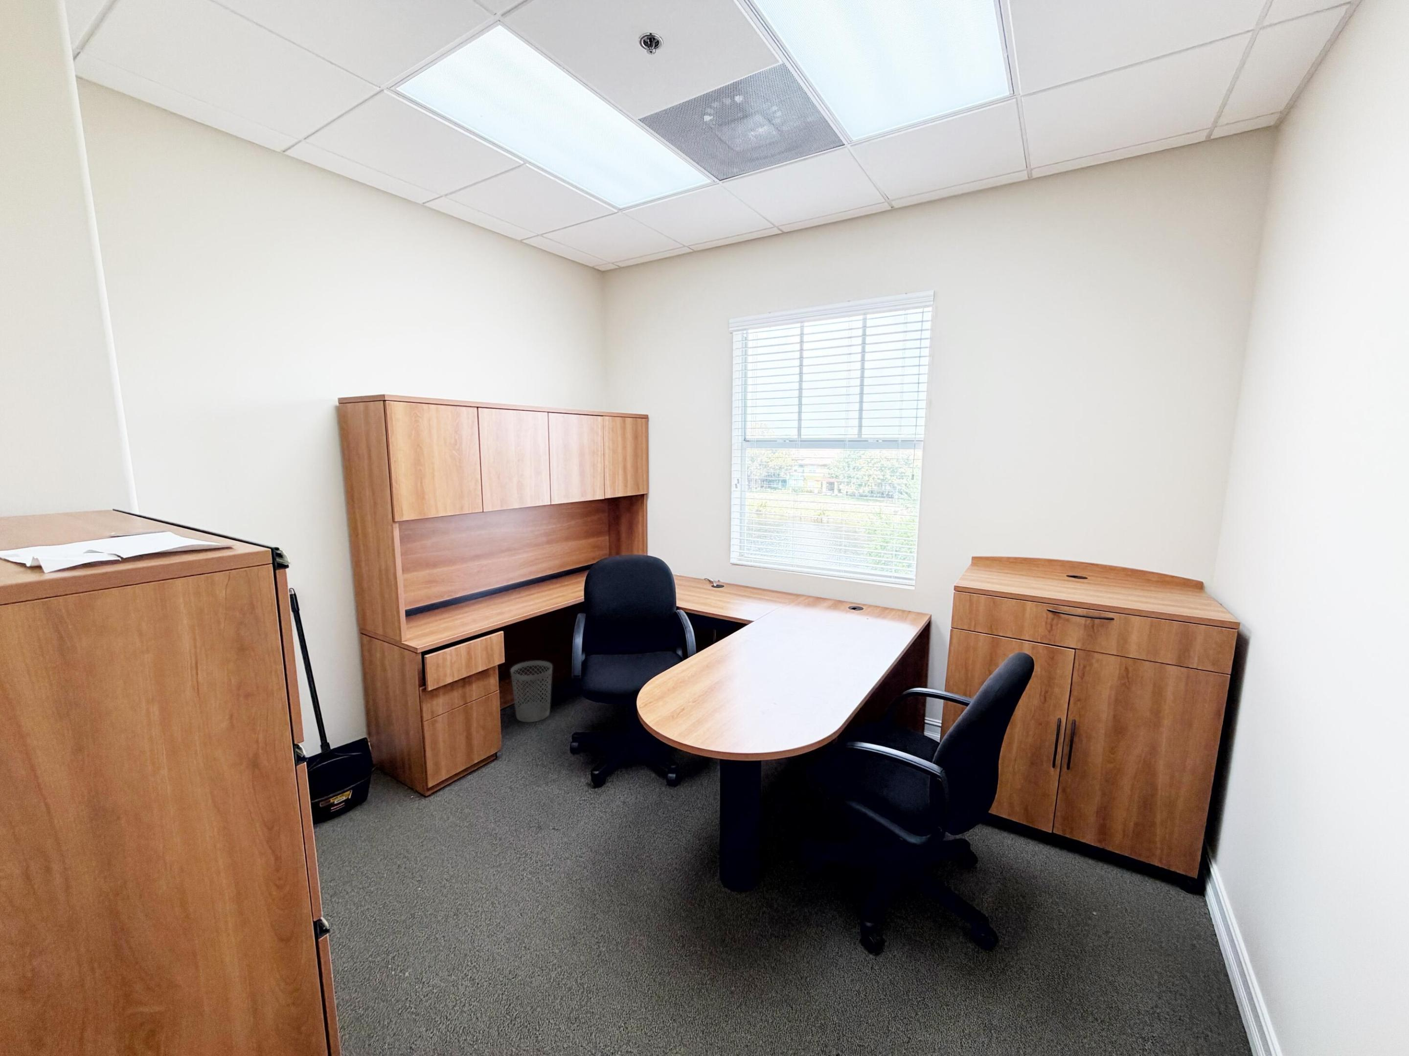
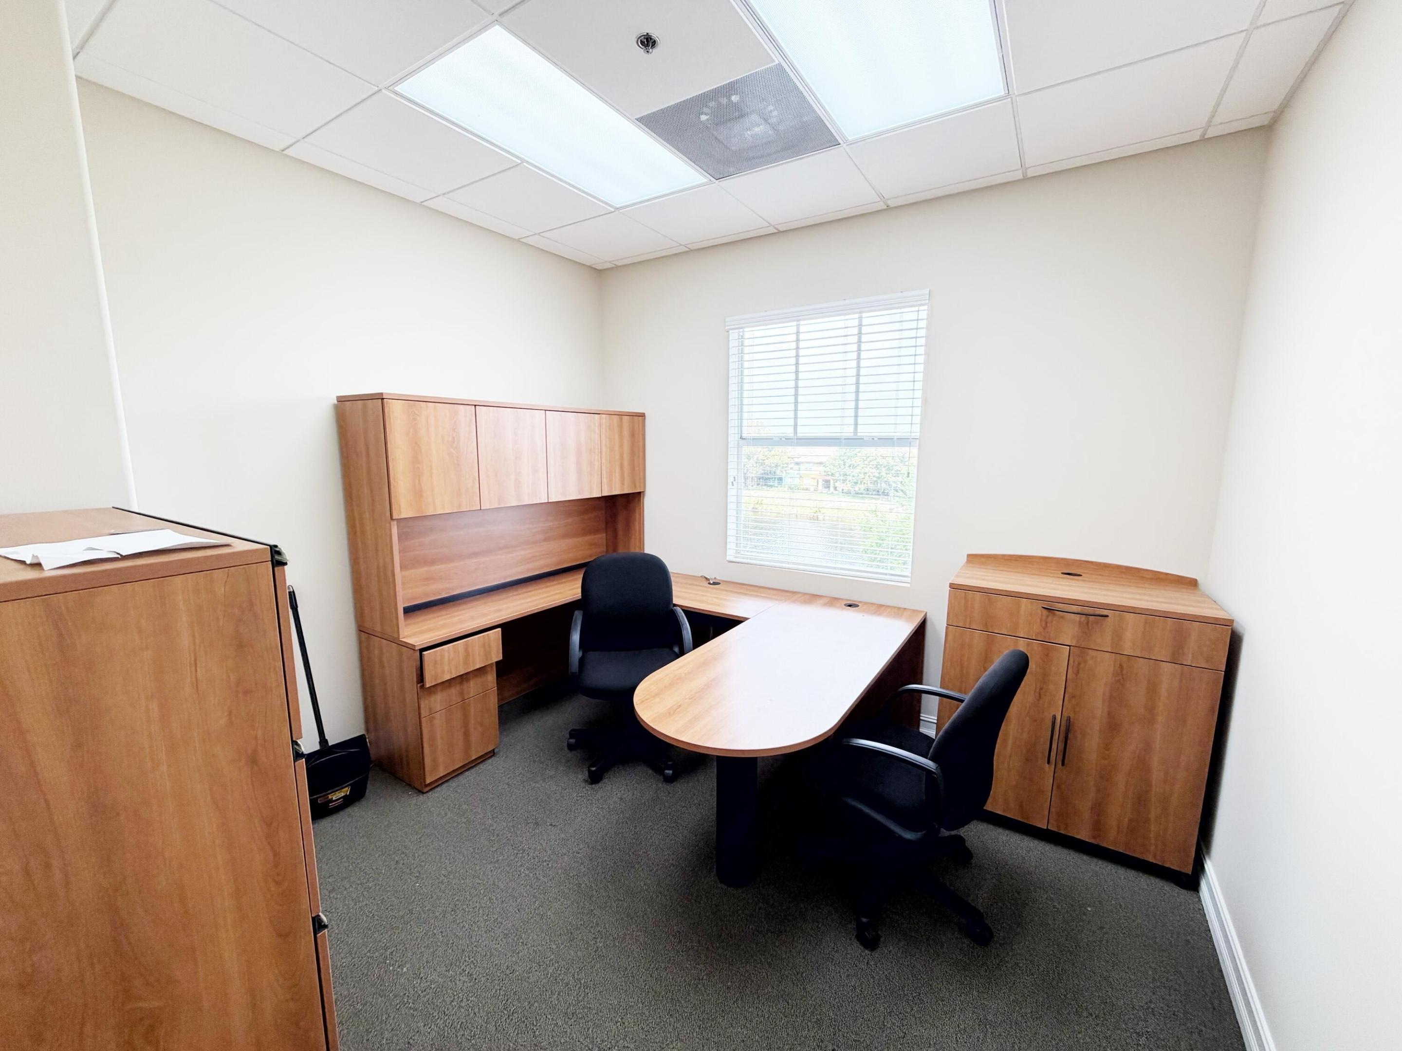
- wastebasket (531, 691)
